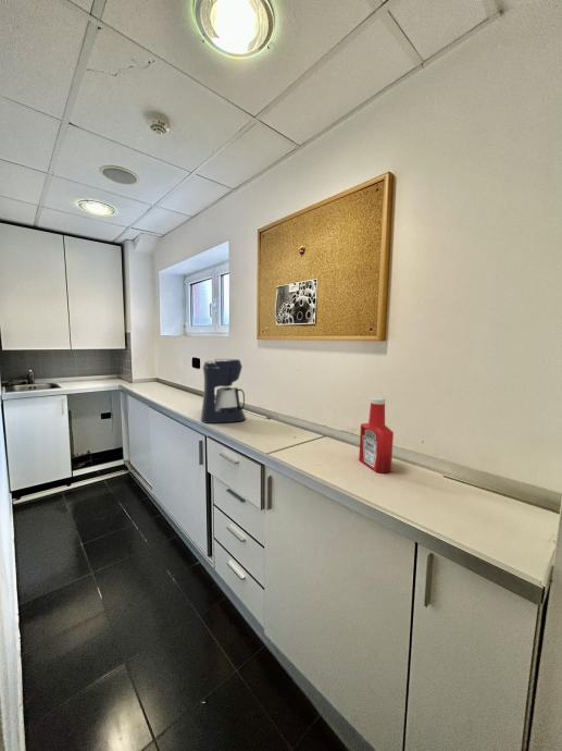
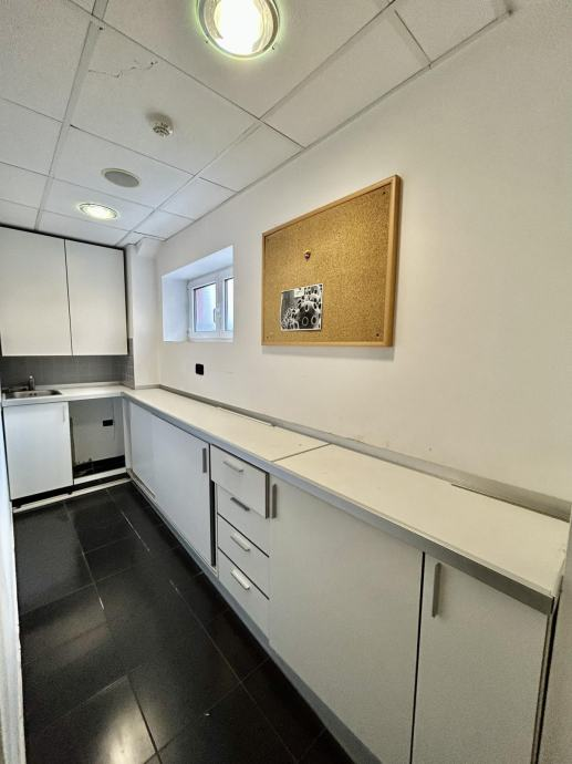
- coffee maker (222, 389)
- soap bottle (376, 432)
